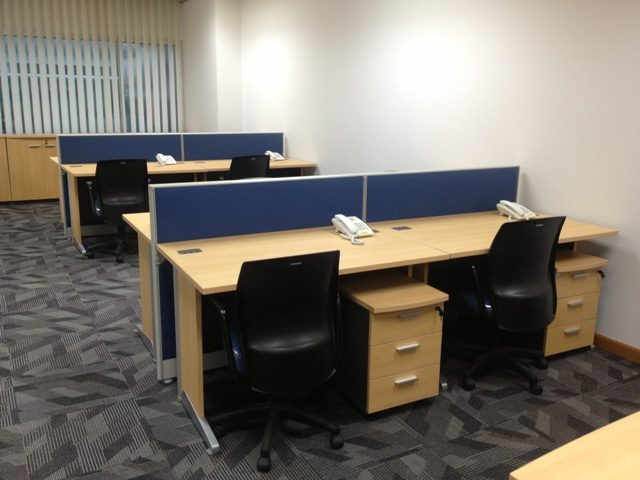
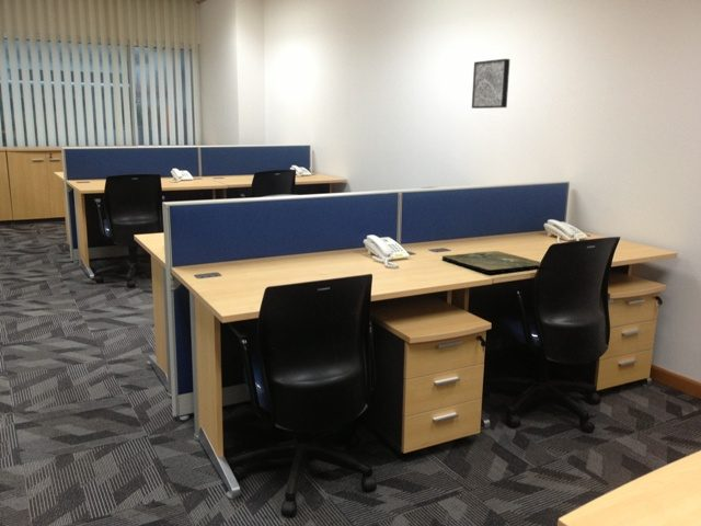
+ wall art (490, 84)
+ aerial map (493, 261)
